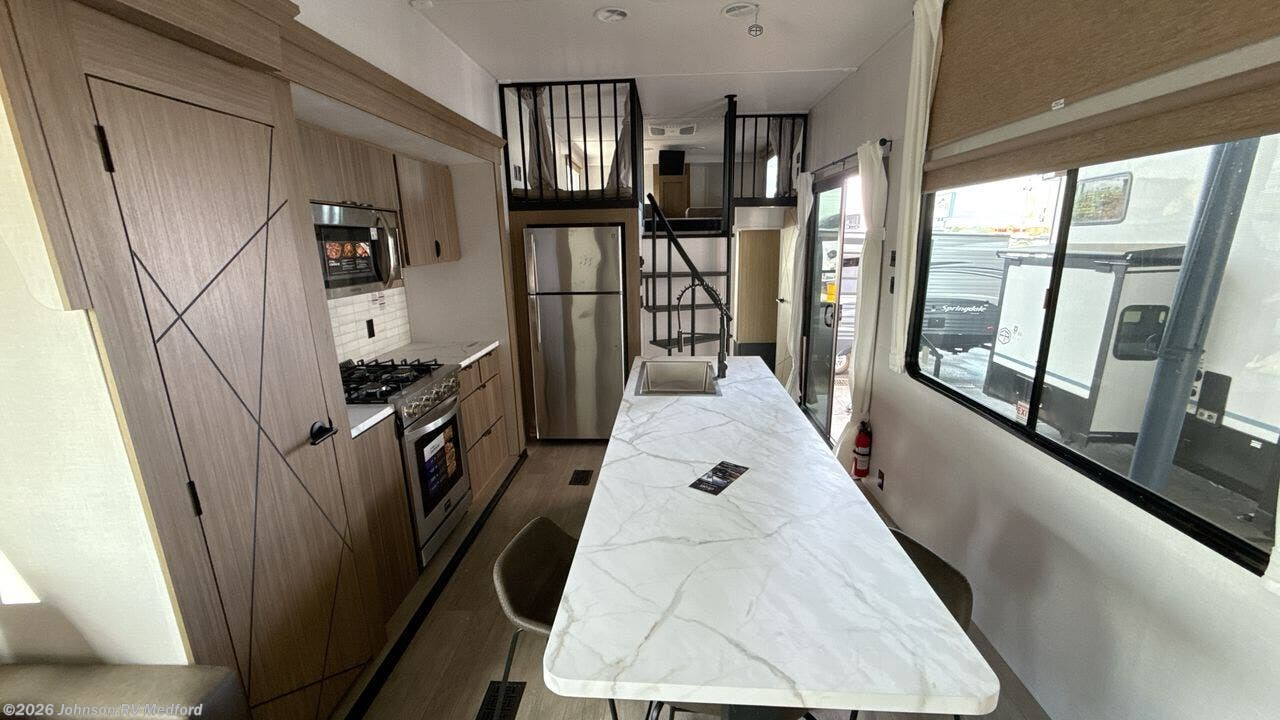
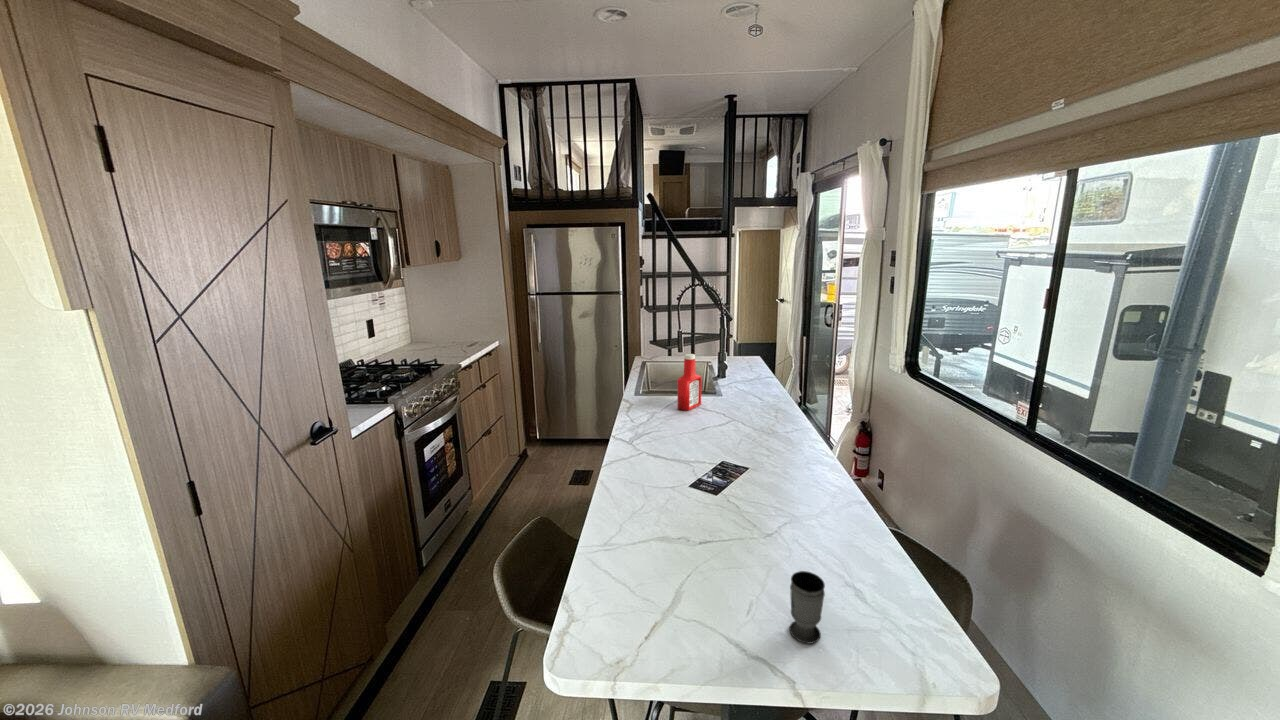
+ cup (806, 606)
+ soap bottle (689, 380)
